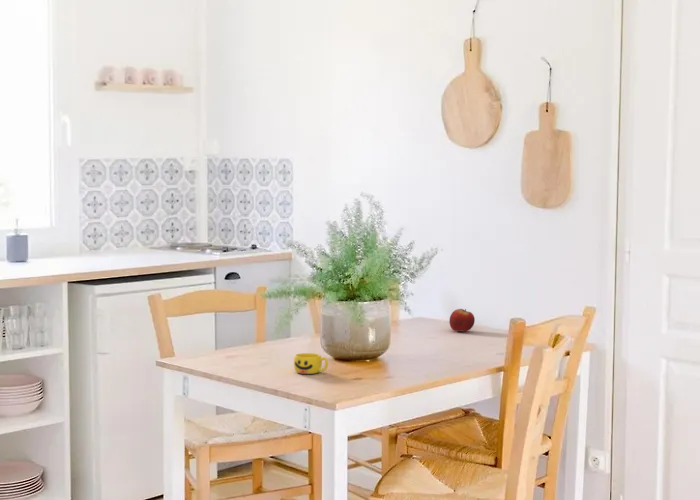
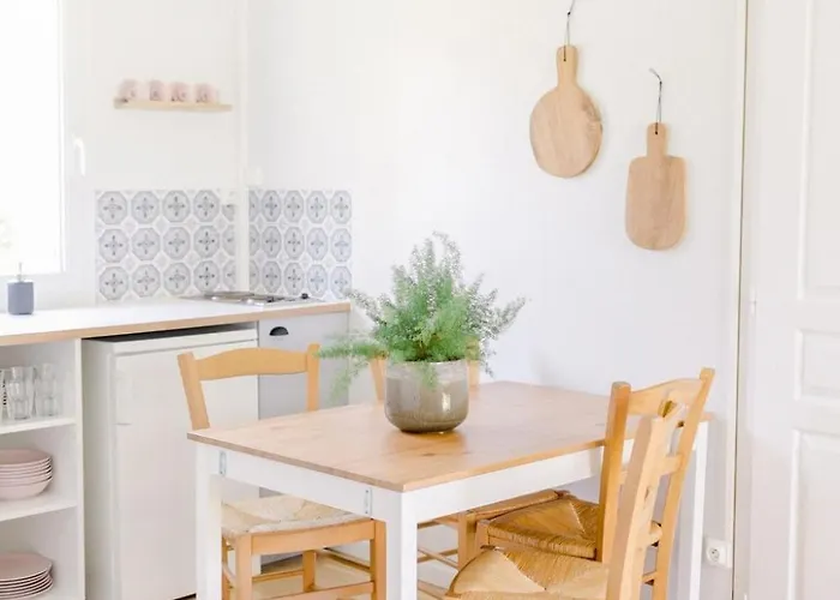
- cup (311, 363)
- fruit (461, 320)
